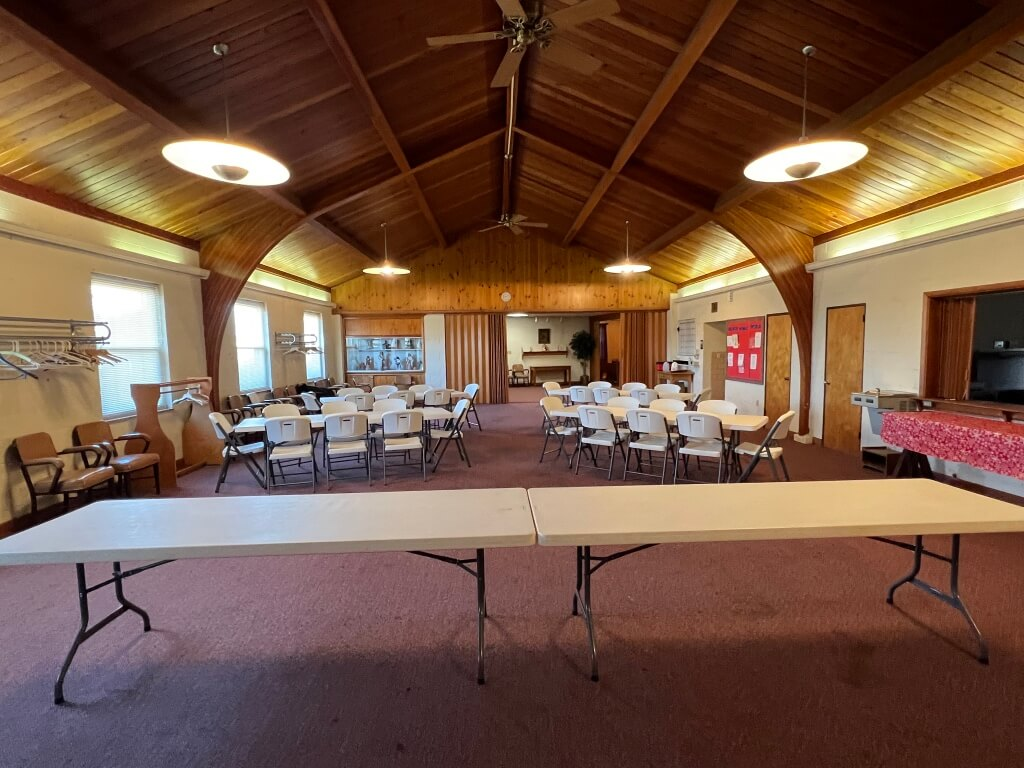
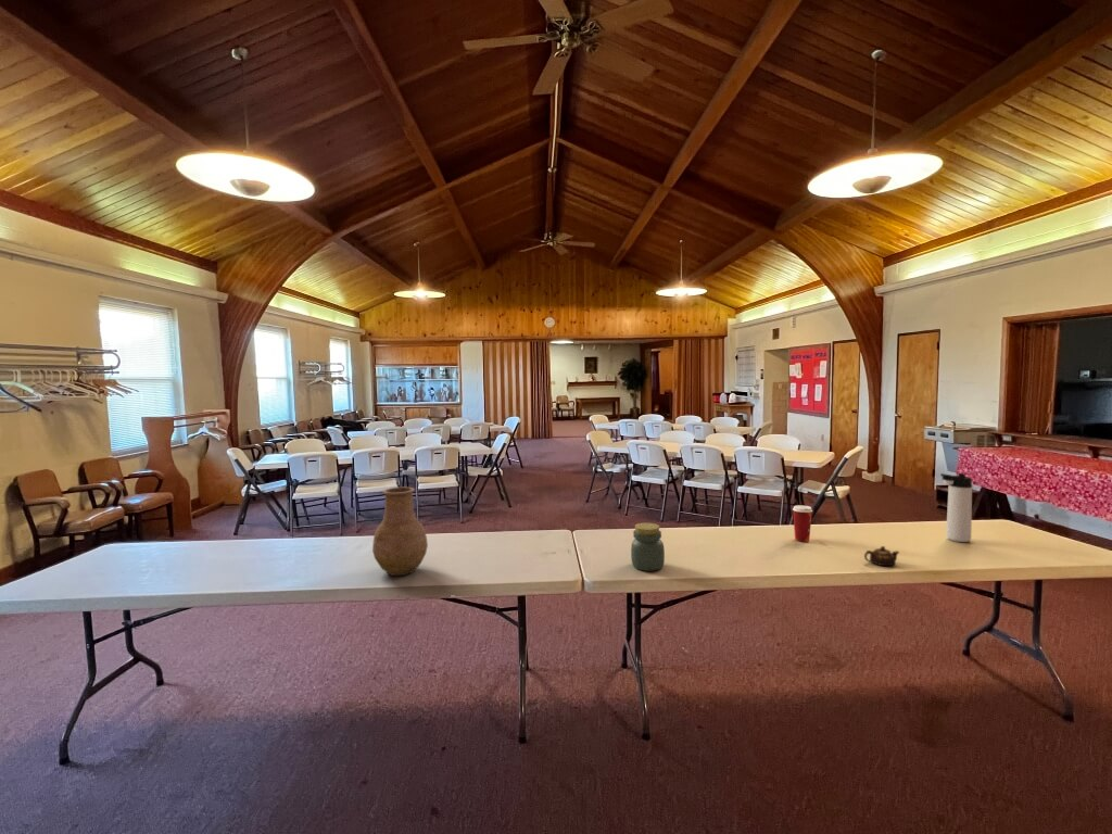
+ teapot (881, 555)
+ thermos bottle (955, 506)
+ vase (400, 530)
+ paper cup (801, 522)
+ jar (647, 545)
